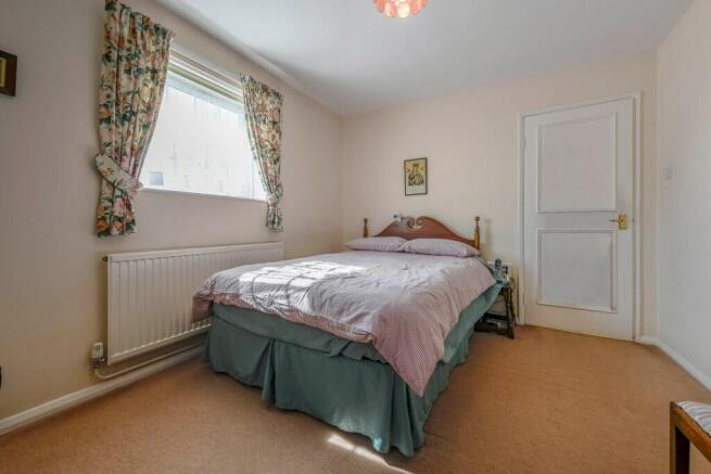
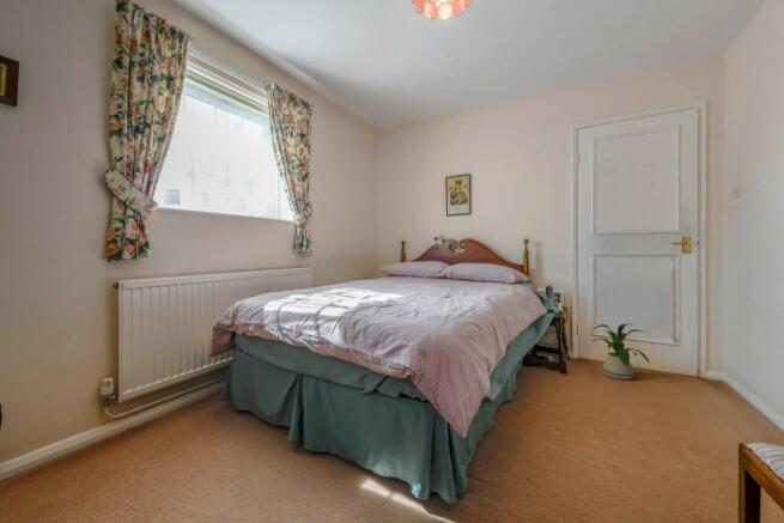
+ house plant (619, 346)
